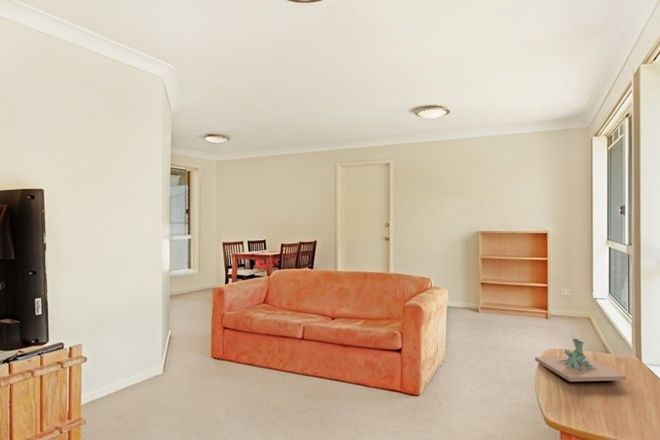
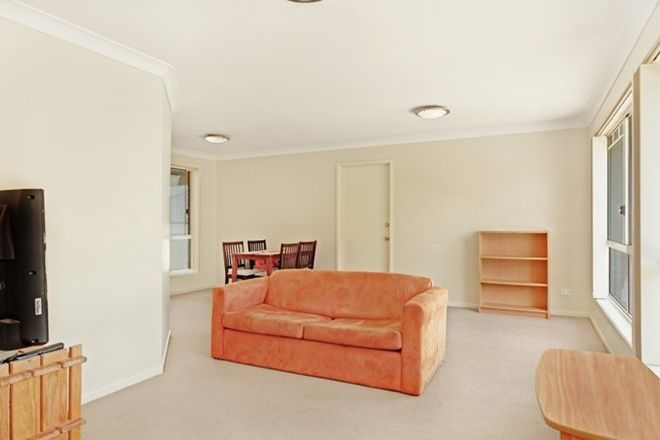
- architectural model (577, 353)
